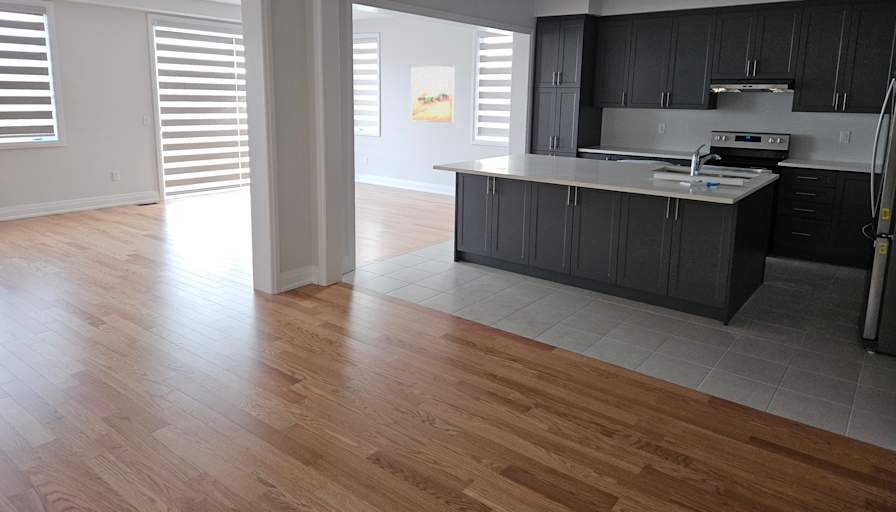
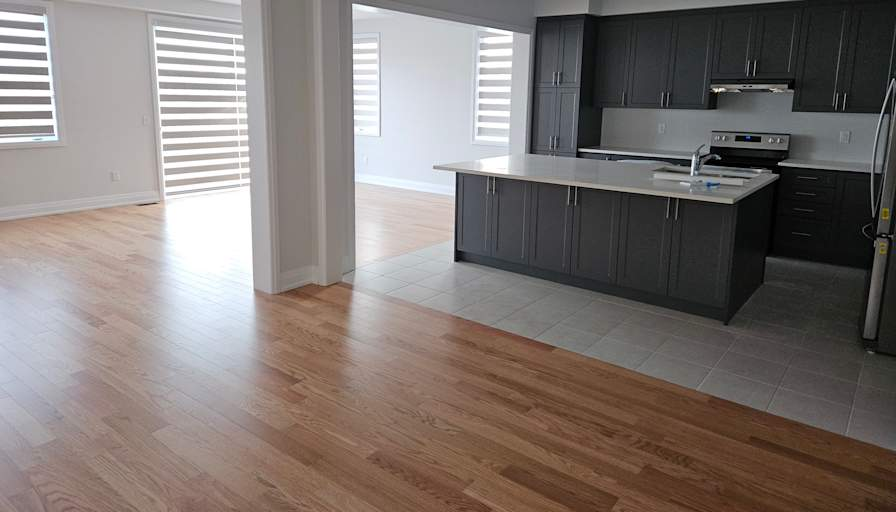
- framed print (432, 94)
